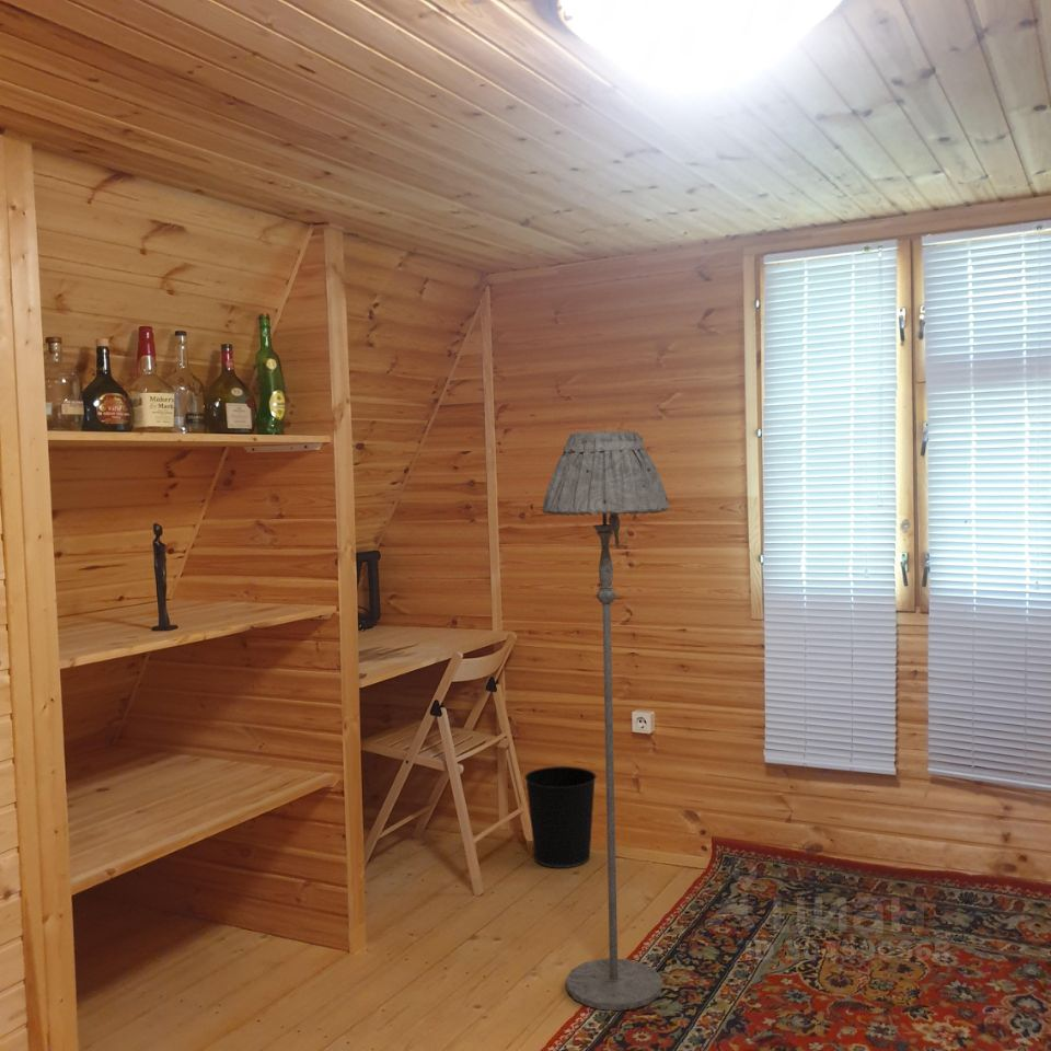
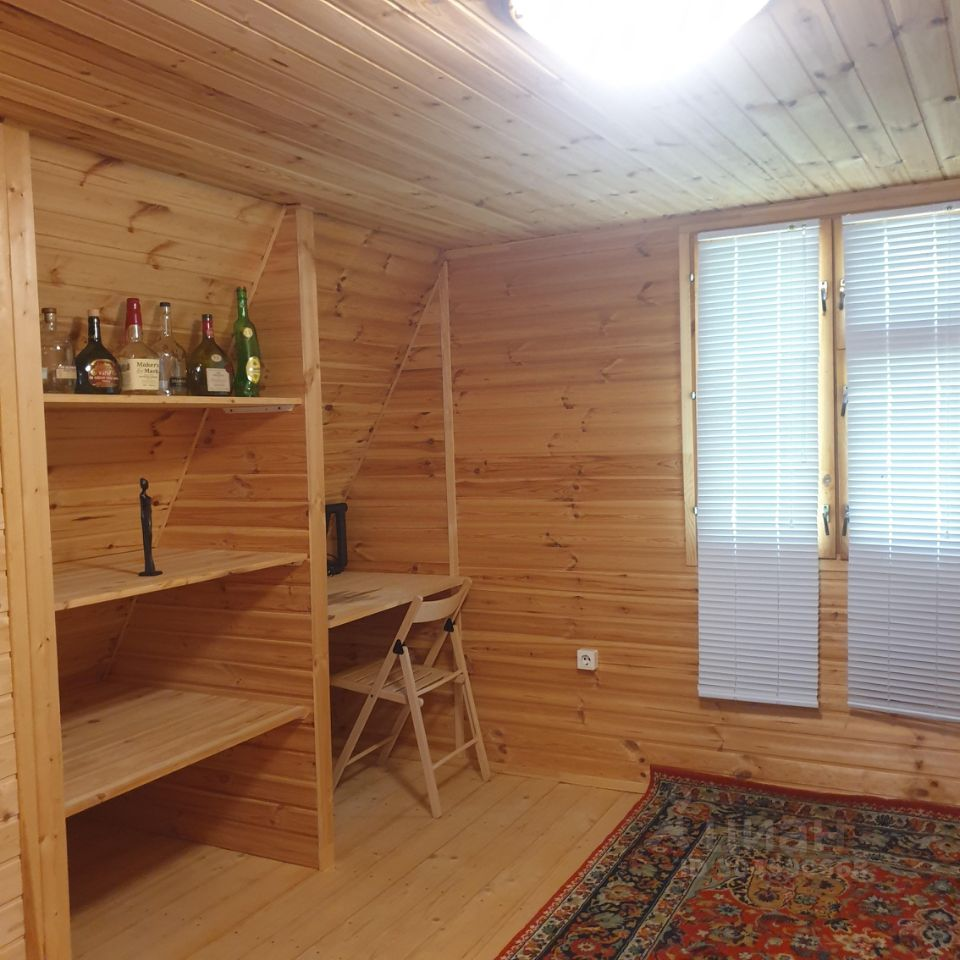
- wastebasket (561, 817)
- floor lamp (609, 713)
